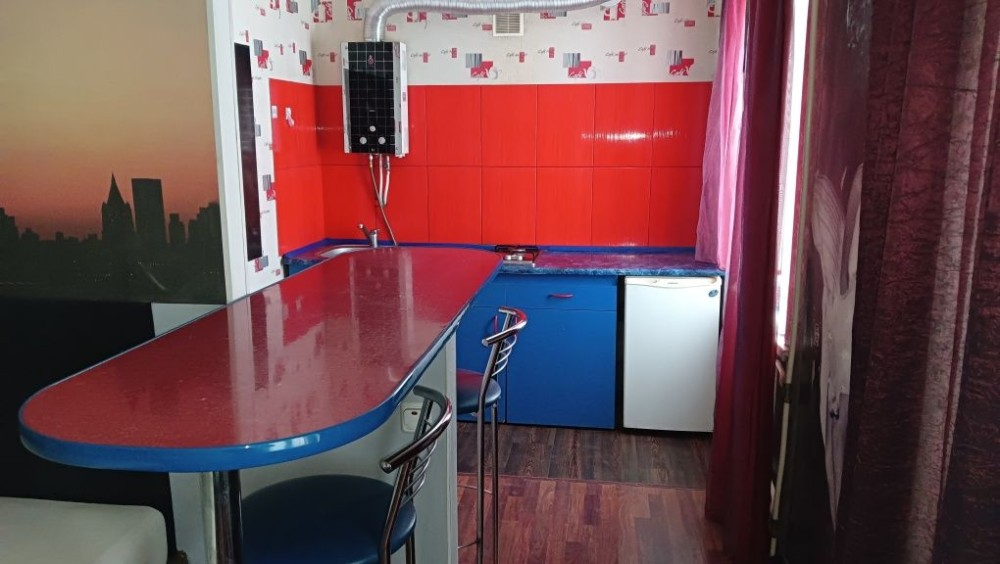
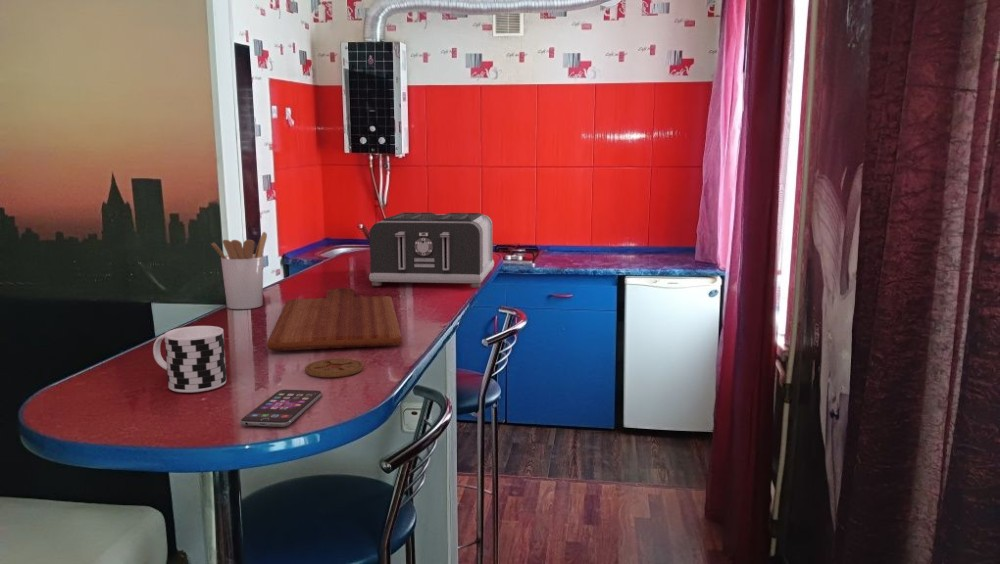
+ coaster (334, 367)
+ cutting board (338, 318)
+ utensil holder (242, 270)
+ cup (187, 357)
+ smartphone (283, 407)
+ toaster (434, 247)
